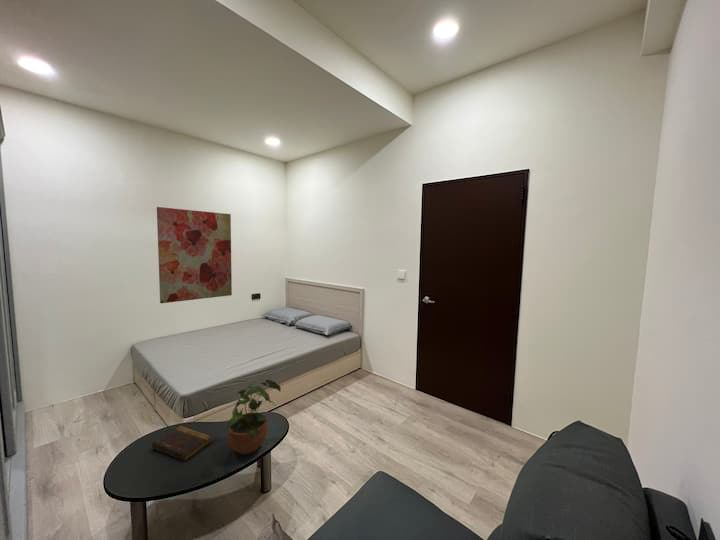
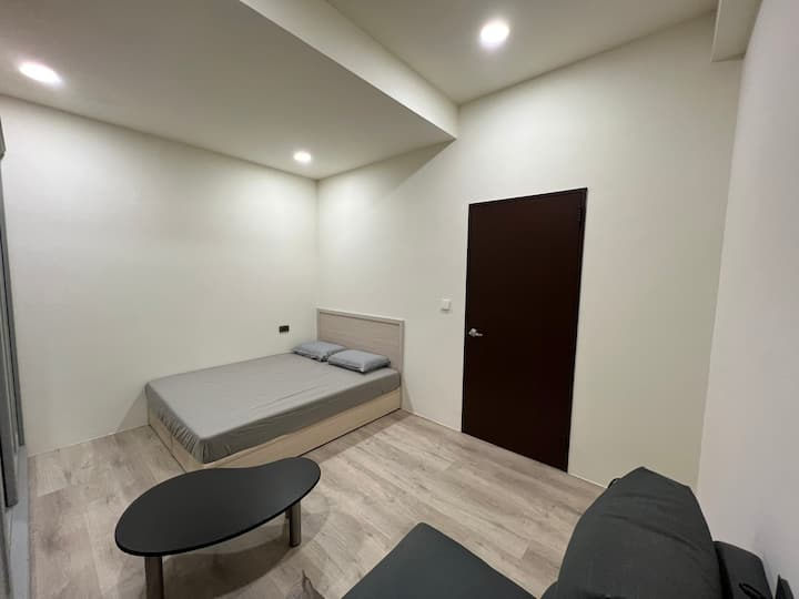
- potted plant (255, 413)
- book (182, 442)
- wall art (197, 255)
